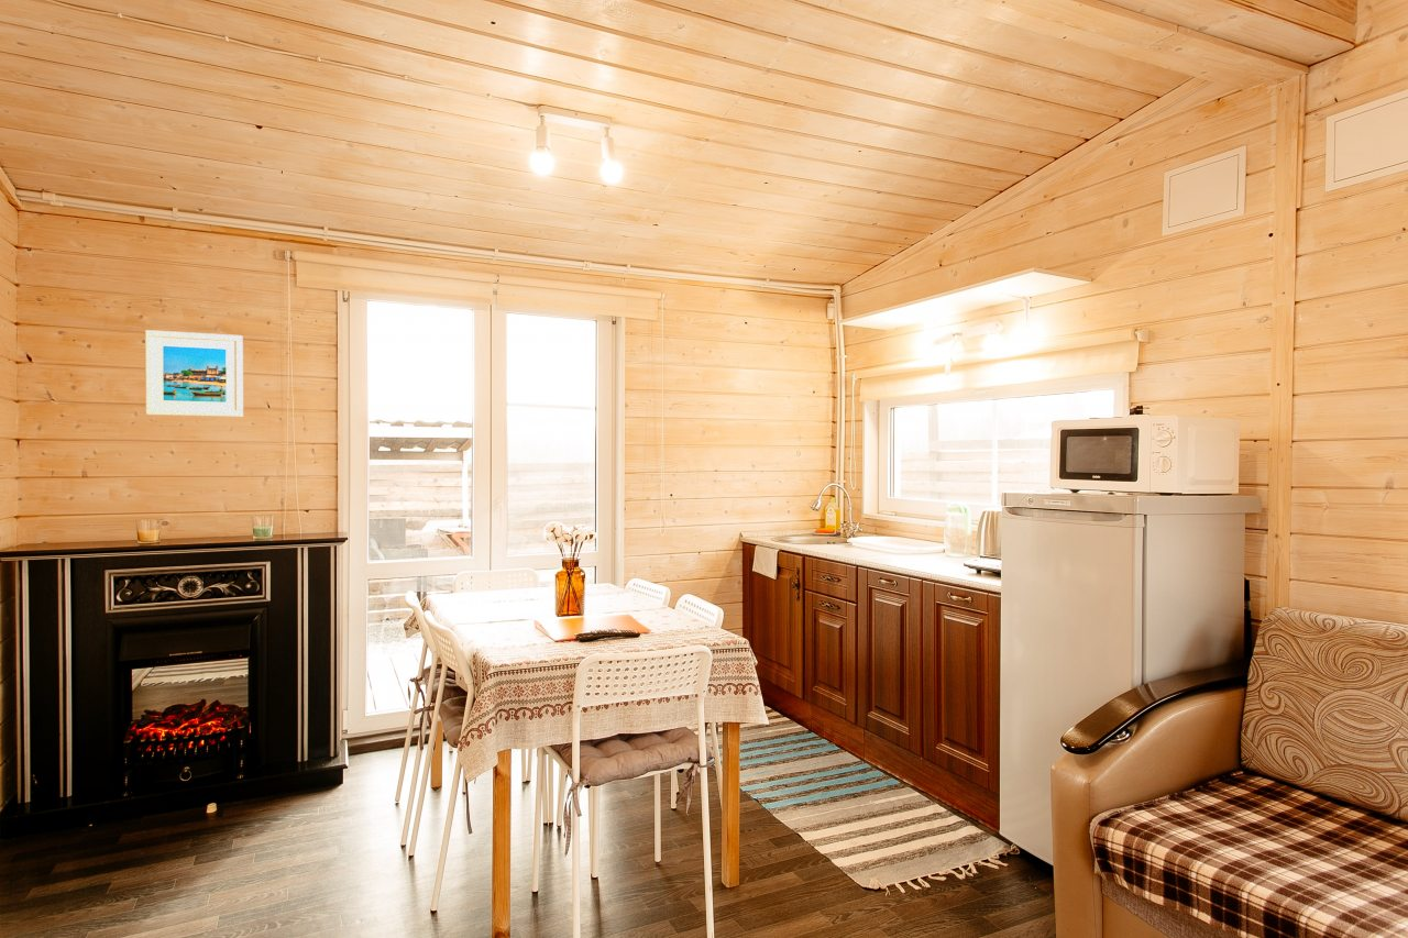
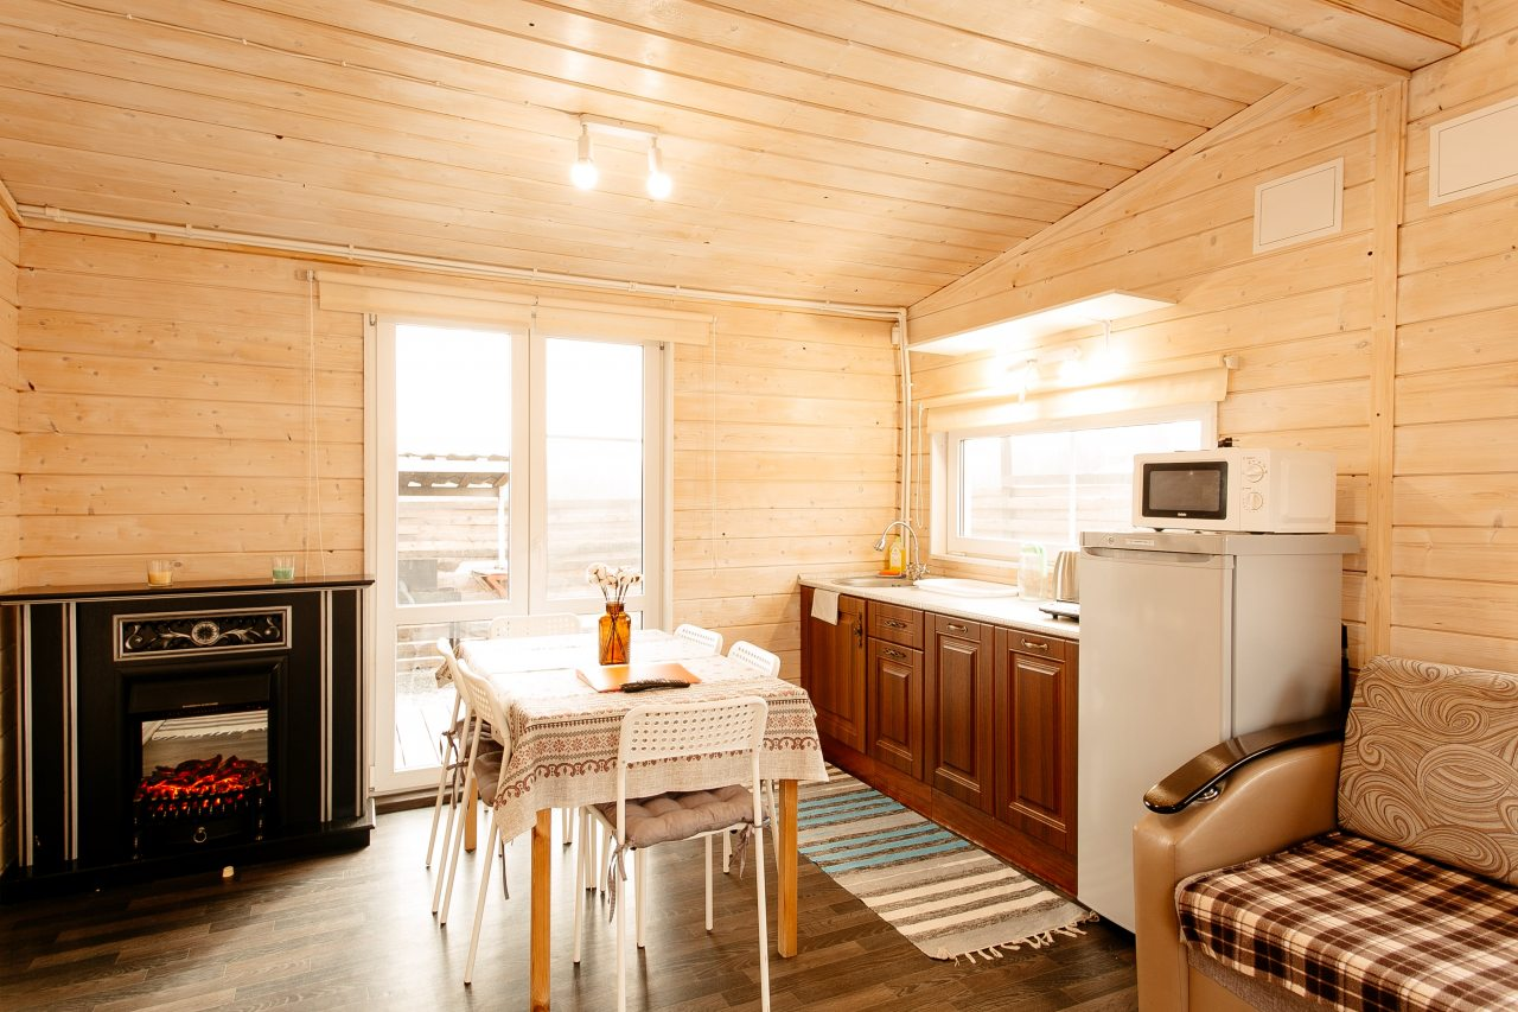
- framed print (195, 374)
